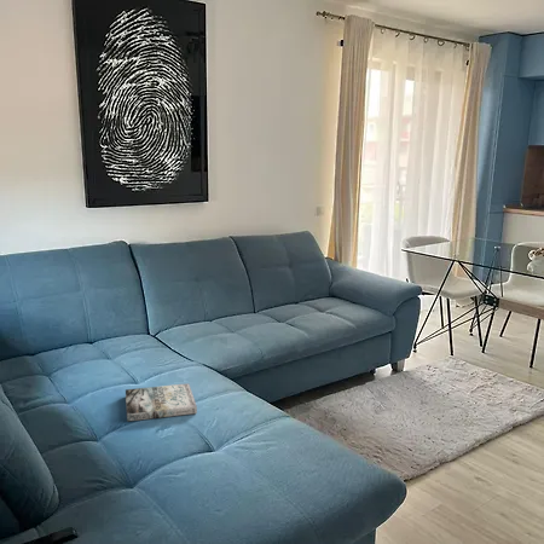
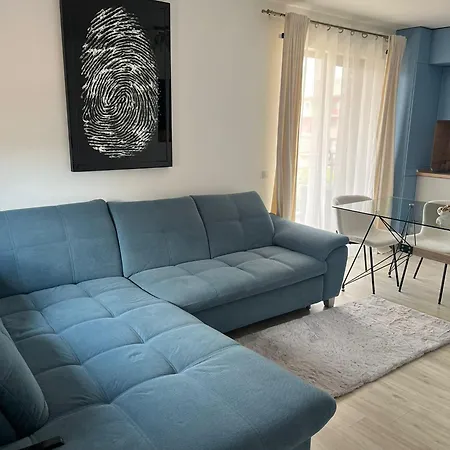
- book (160, 401)
